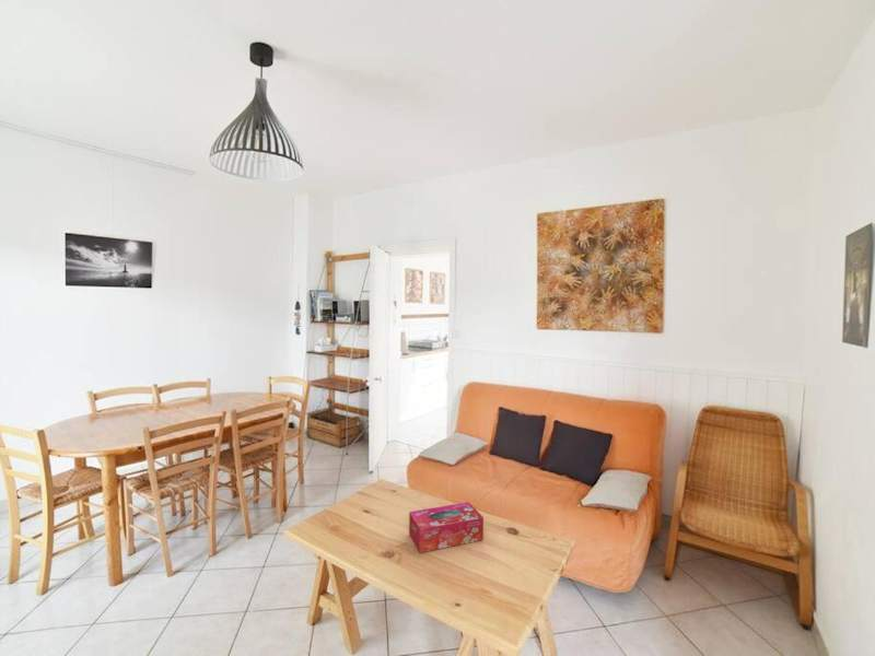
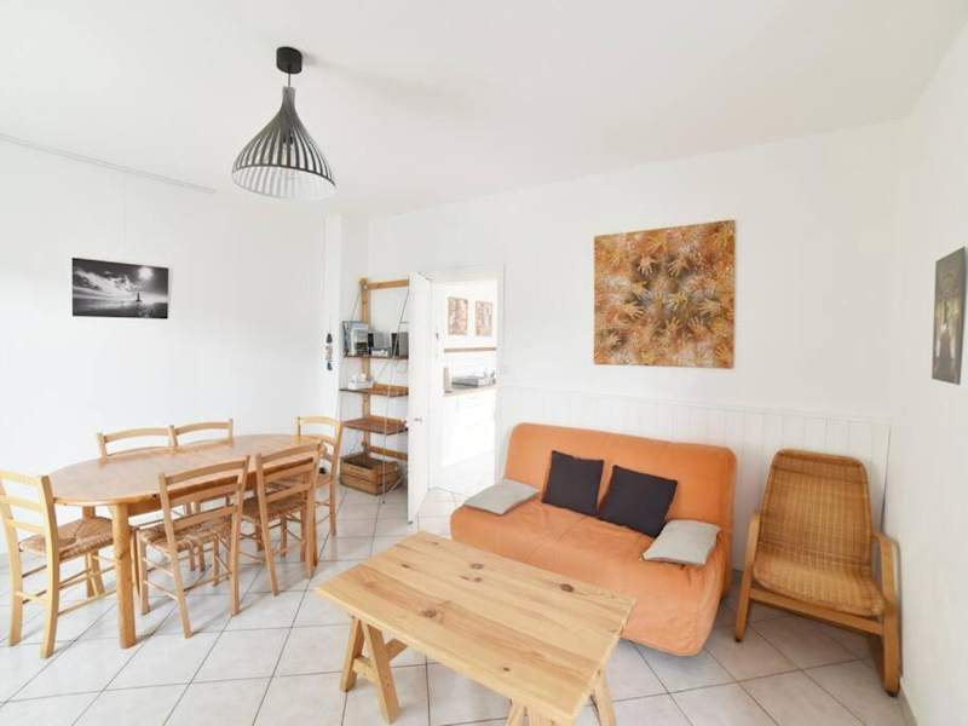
- tissue box (445, 525)
